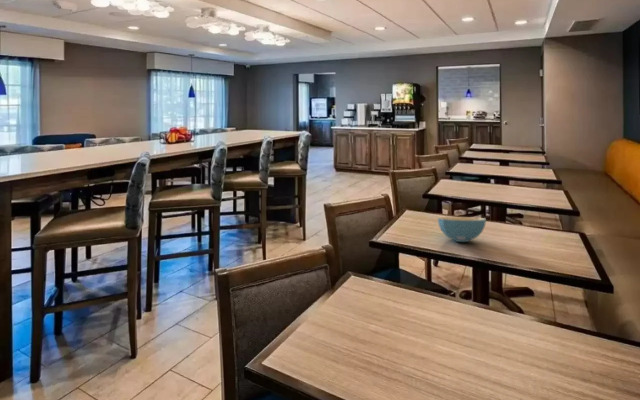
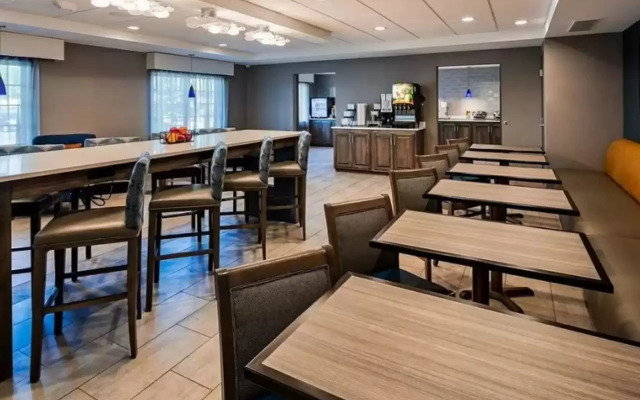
- cereal bowl (461, 229)
